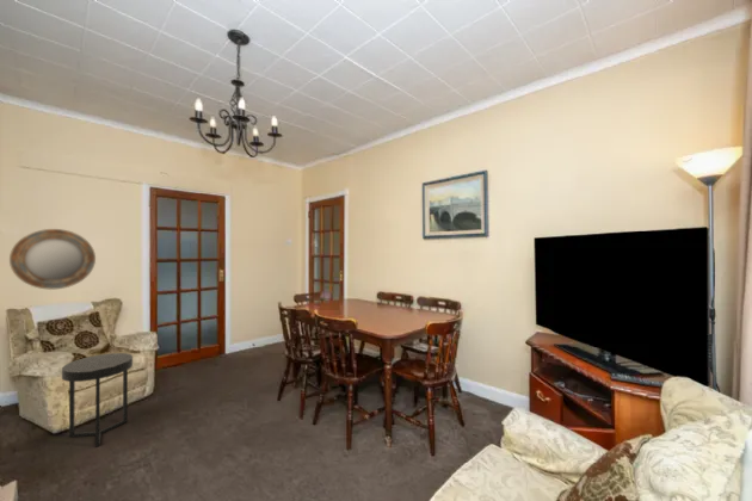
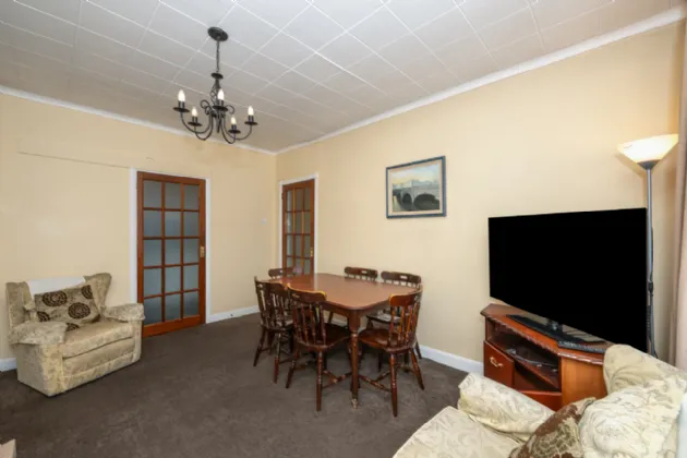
- home mirror (55, 259)
- side table (99, 397)
